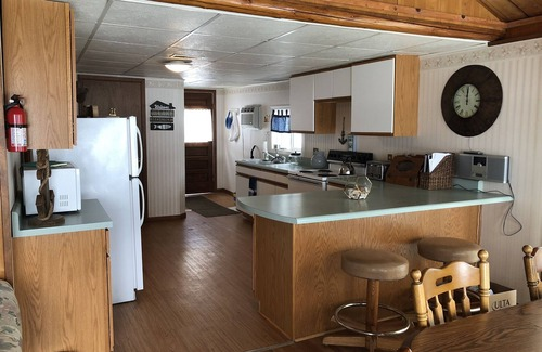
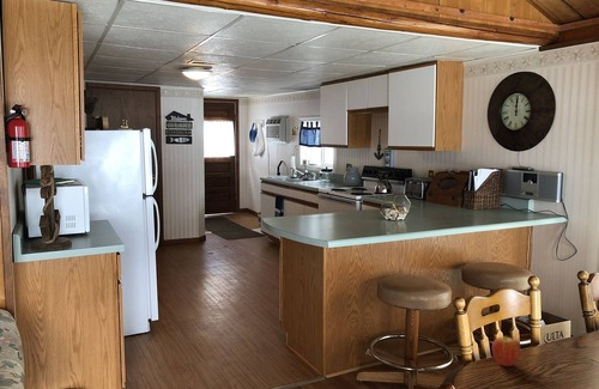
+ fruit (506, 350)
